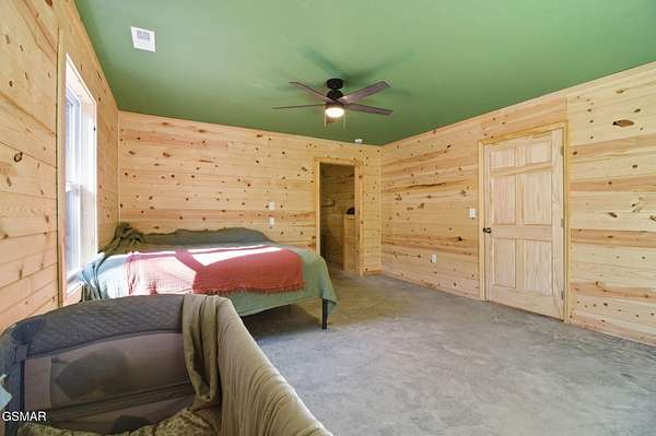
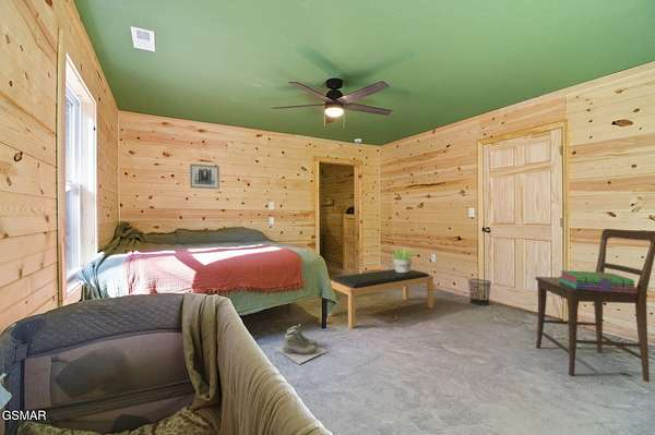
+ bench (382, 290)
+ boots (300, 339)
+ chair (591, 297)
+ potted plant (402, 259)
+ waste bin (479, 292)
+ stack of books (594, 280)
+ wall art (204, 177)
